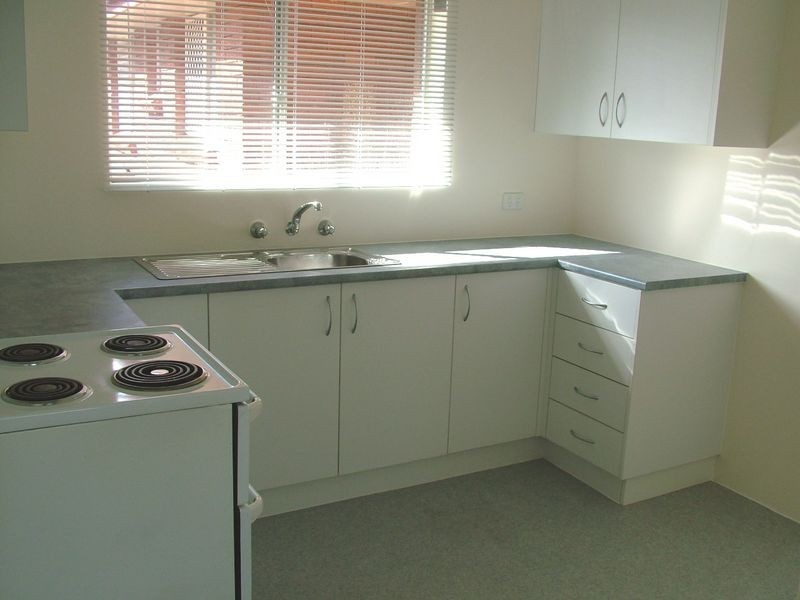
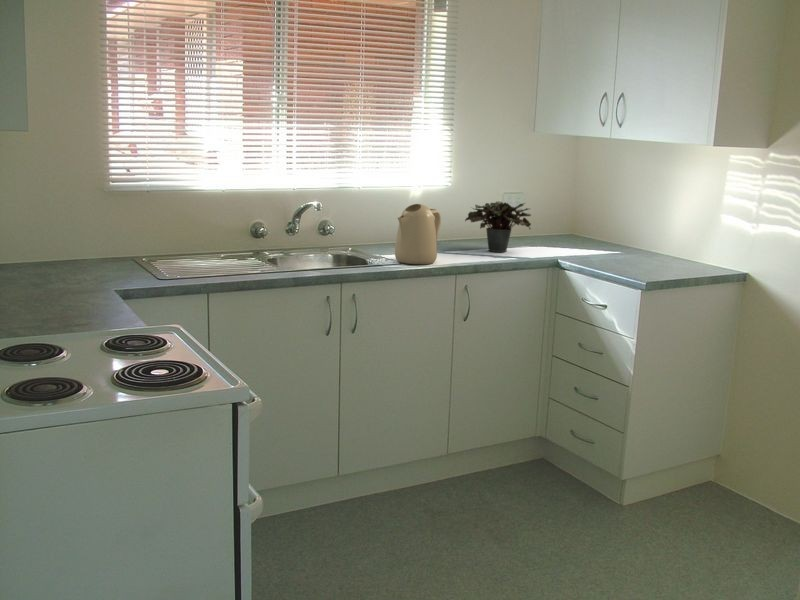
+ kettle (418, 232)
+ potted plant (498, 226)
